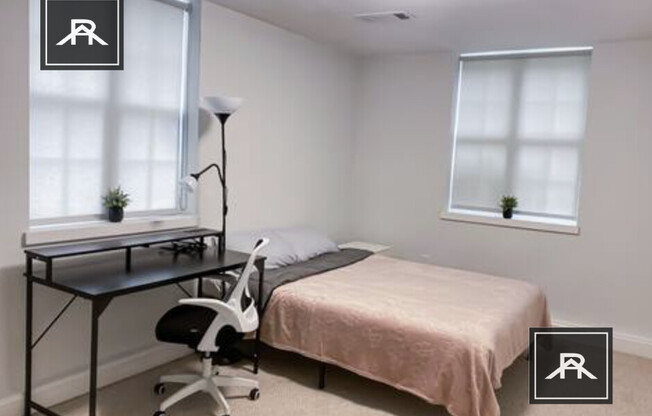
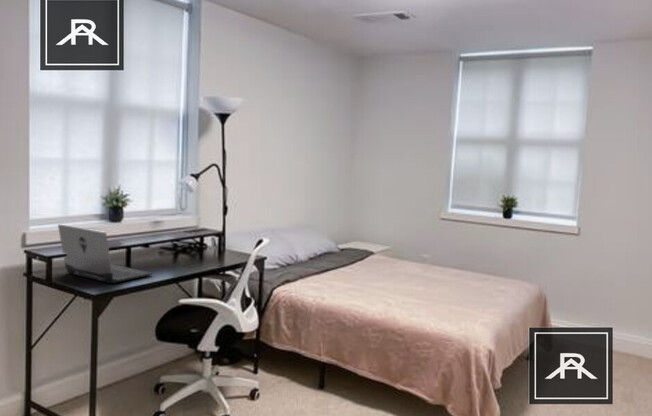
+ laptop (105, 250)
